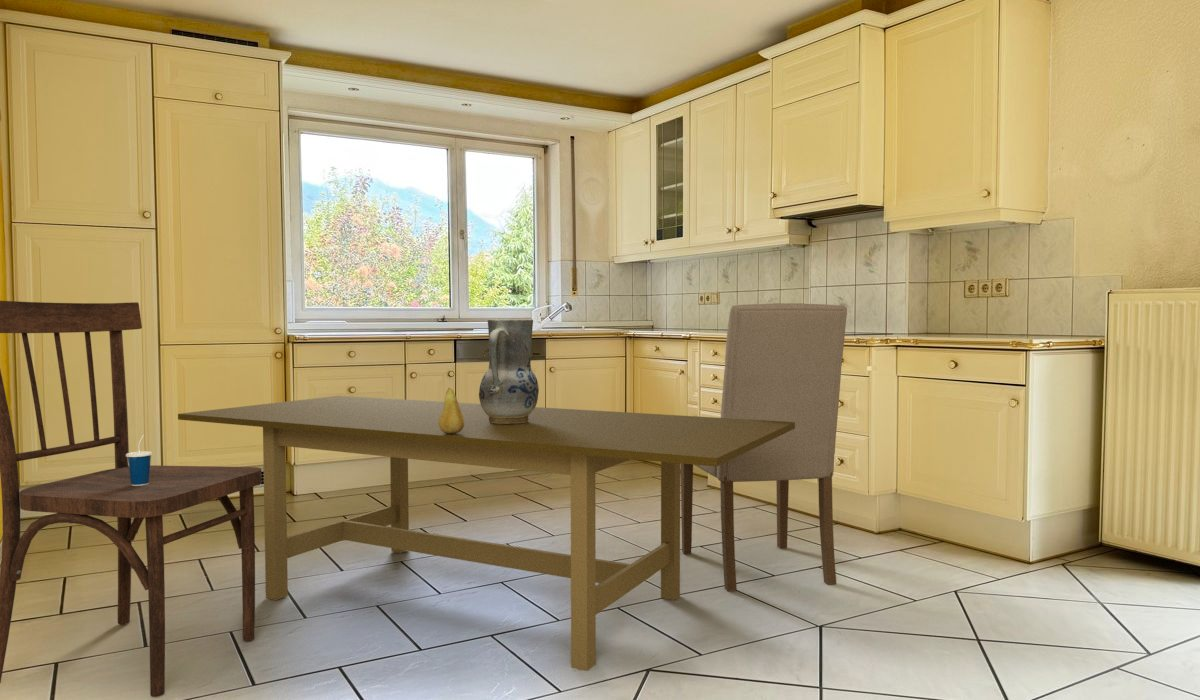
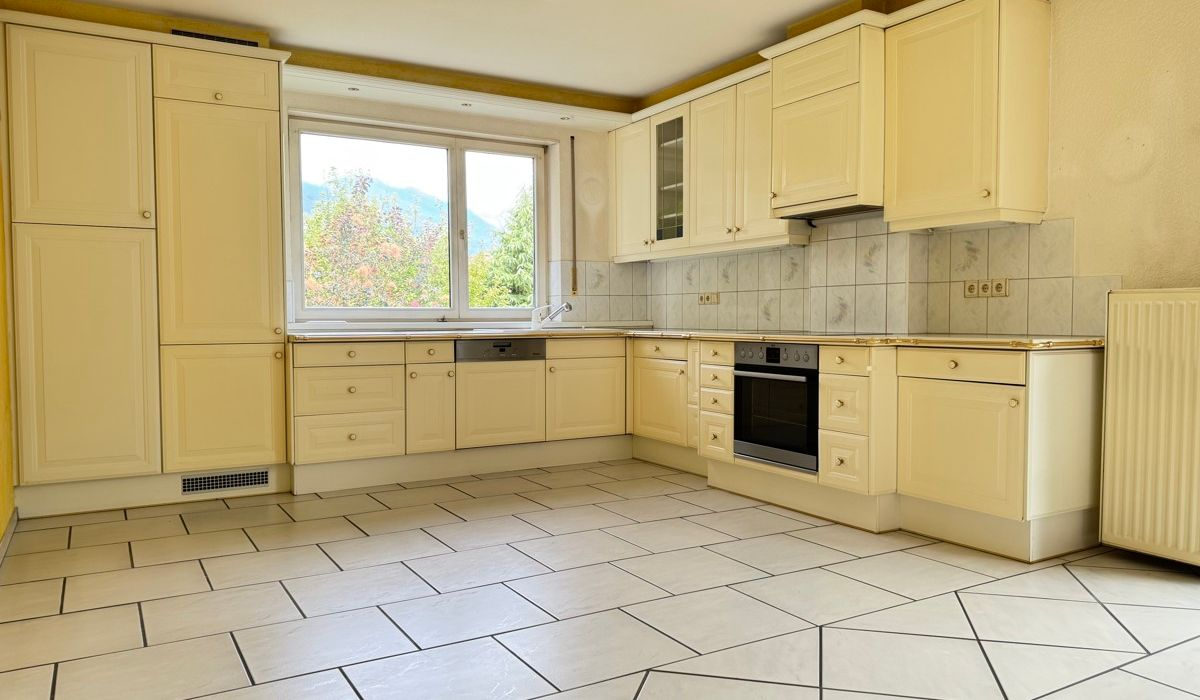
- vase (509, 370)
- fruit (451, 410)
- dining chair (762, 444)
- dining table (470, 539)
- dining chair (130, 481)
- cup (139, 456)
